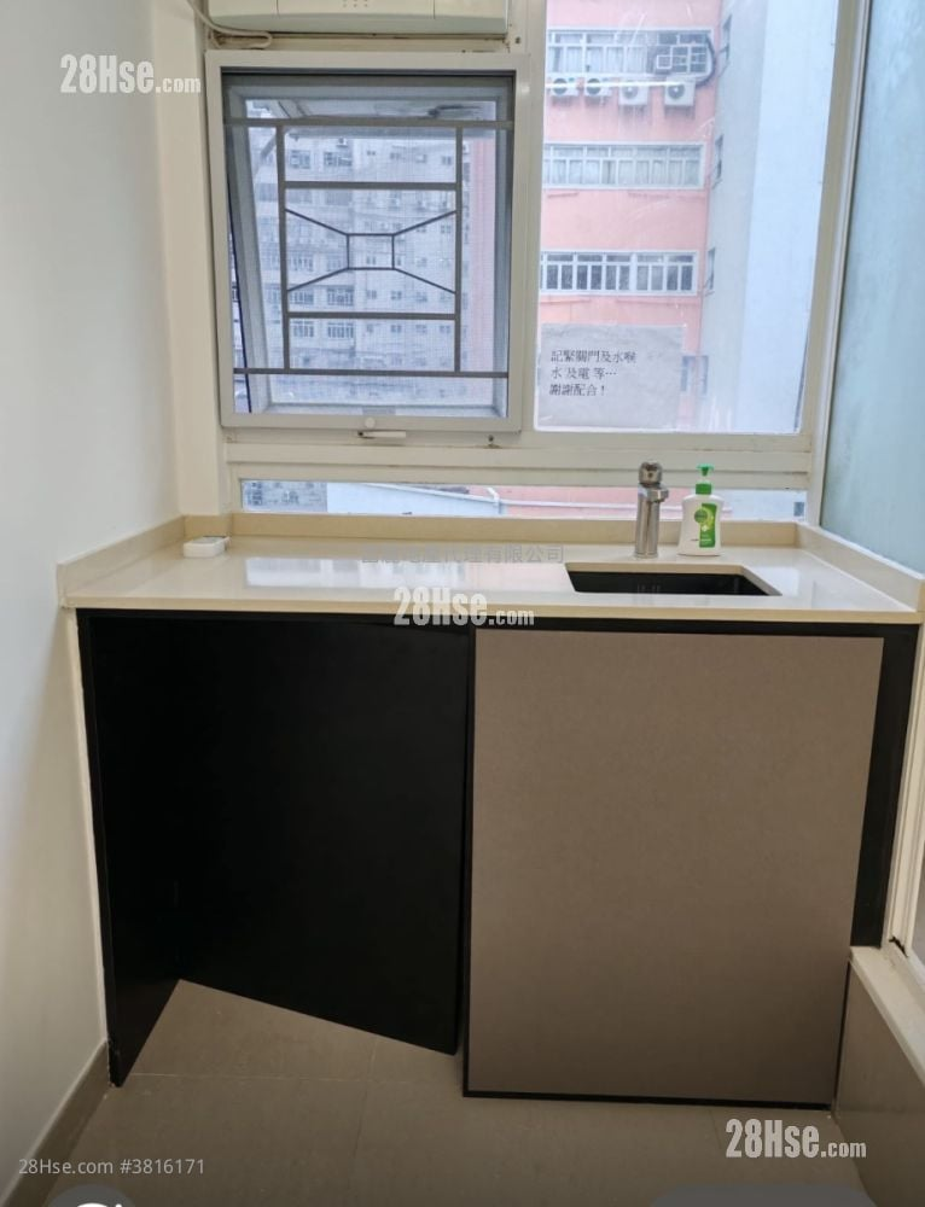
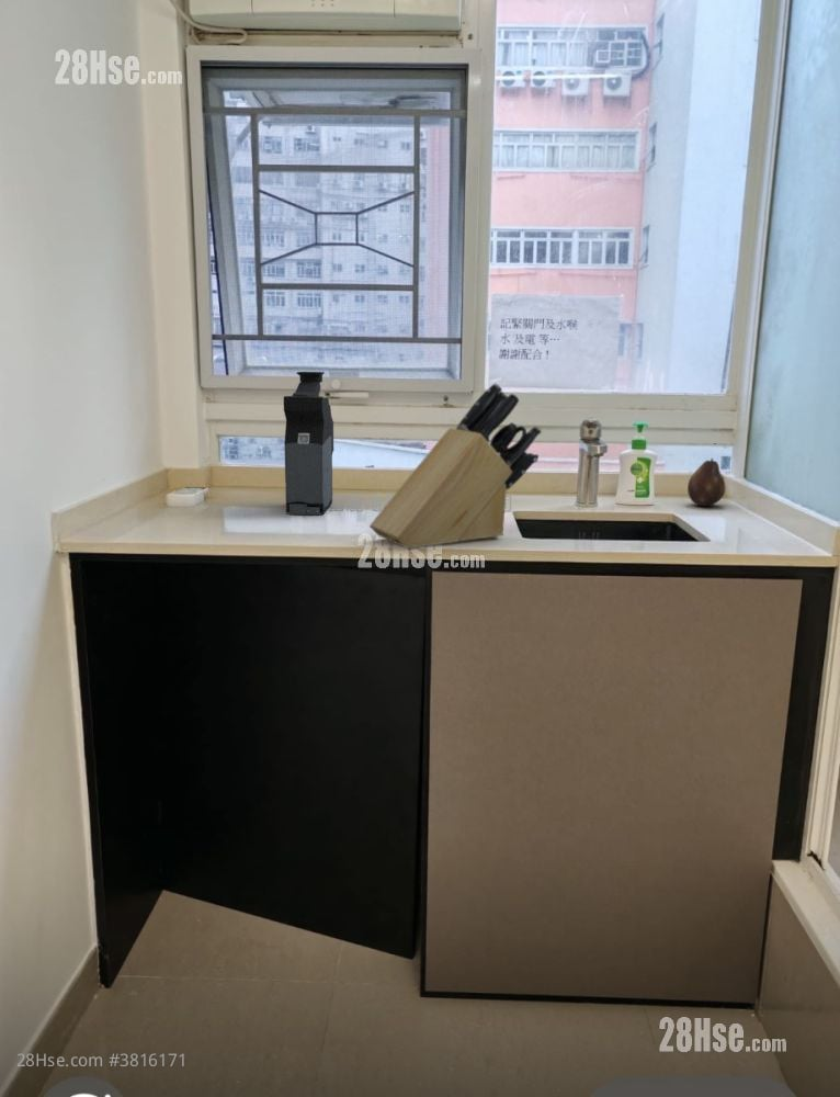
+ coffee maker (309, 441)
+ fruit (706, 482)
+ knife block (458, 462)
